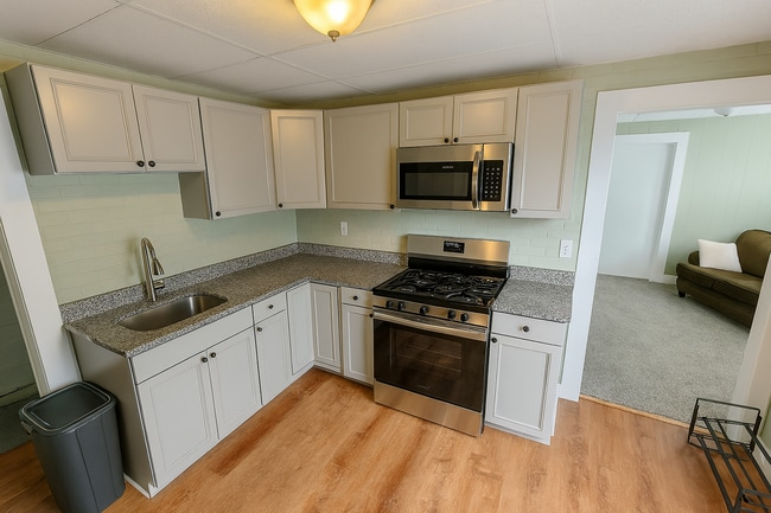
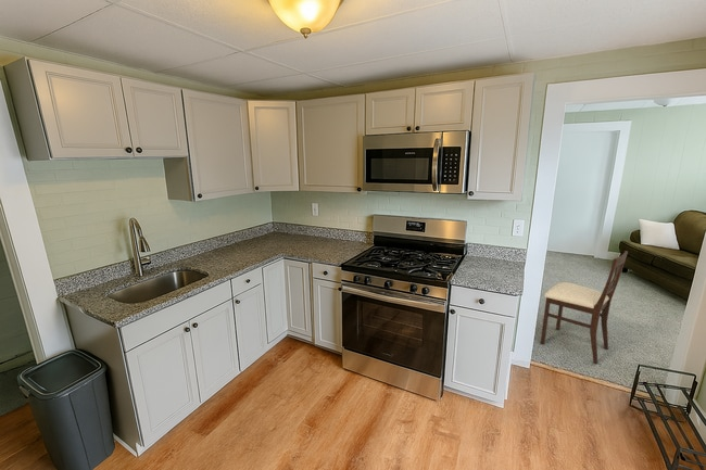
+ chair (581, 298)
